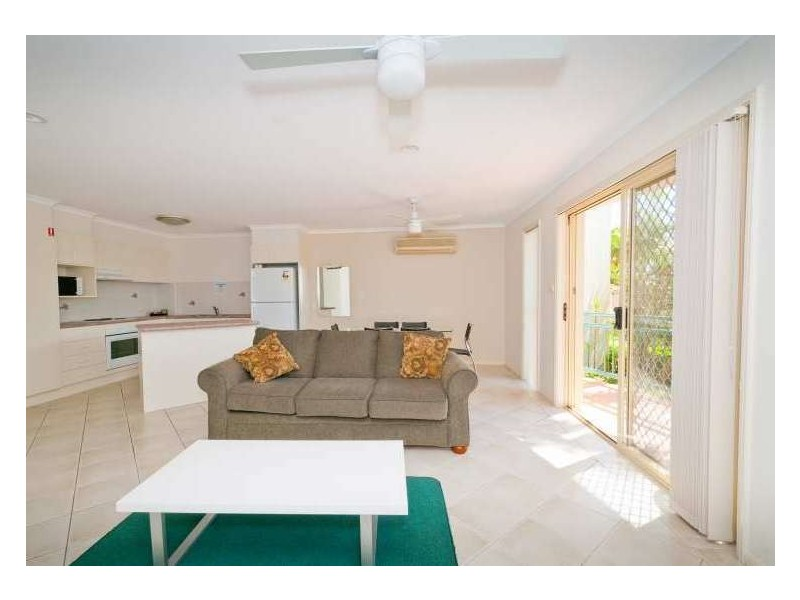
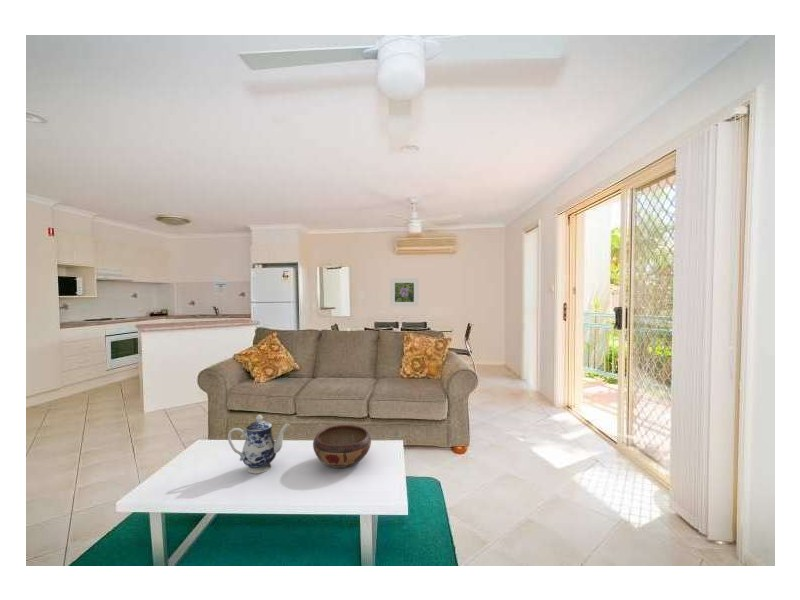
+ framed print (404, 292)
+ decorative bowl (342, 447)
+ teapot (259, 441)
